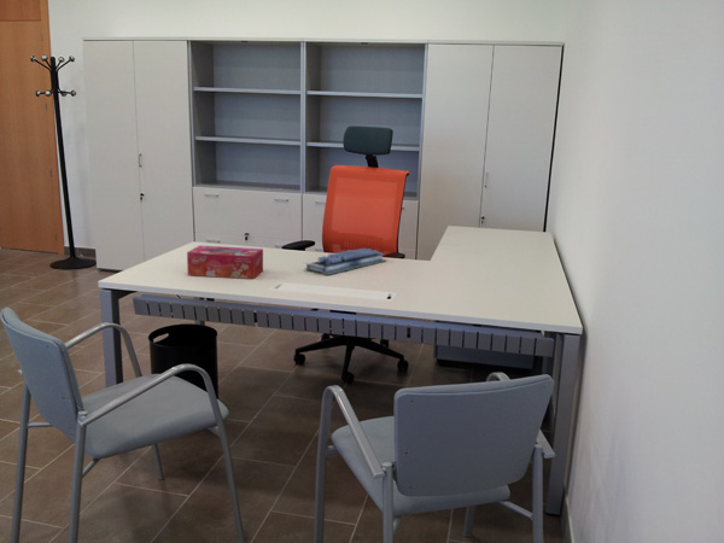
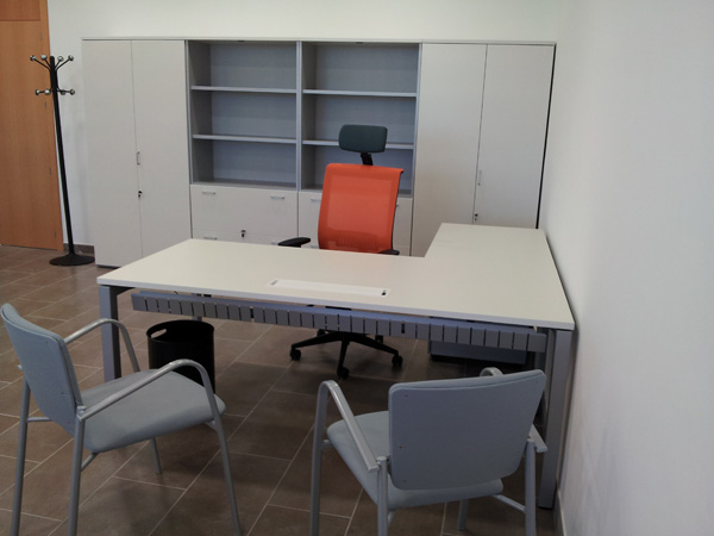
- tissue box (226, 261)
- computer keyboard (346, 258)
